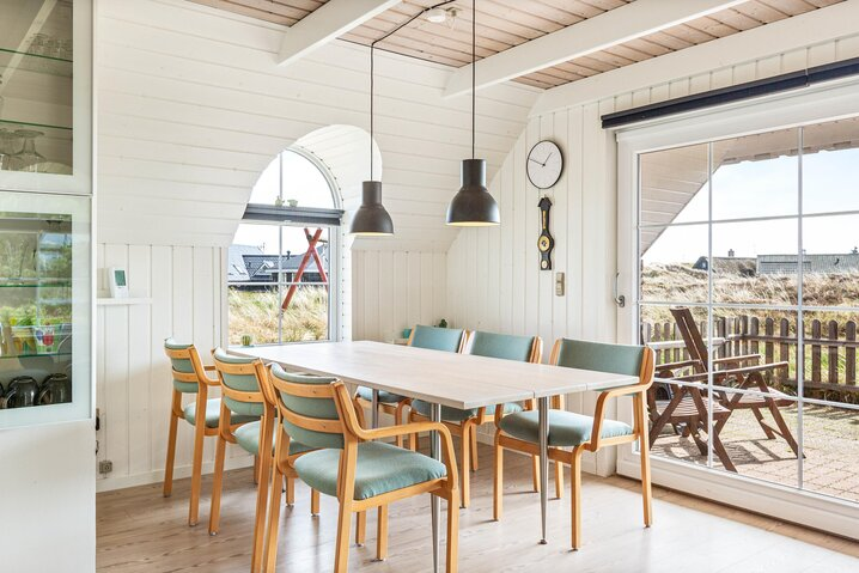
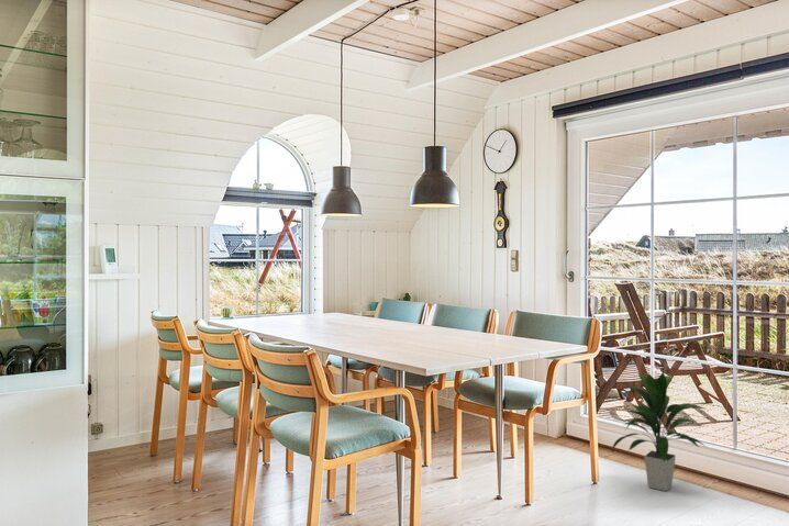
+ indoor plant (656, 426)
